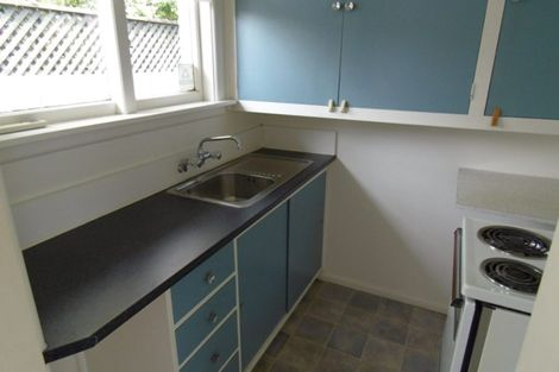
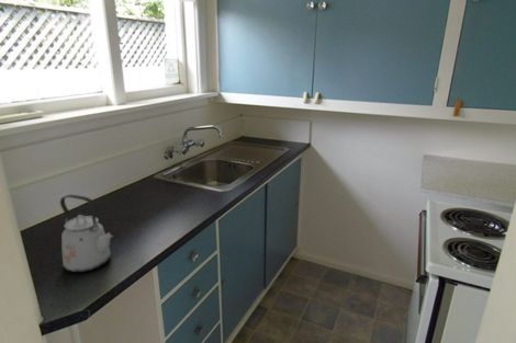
+ kettle (89, 232)
